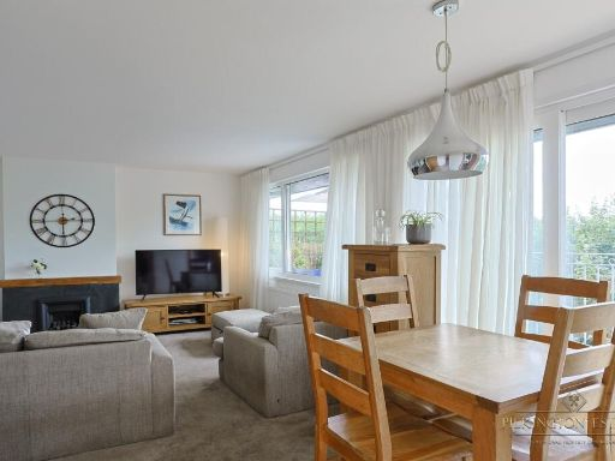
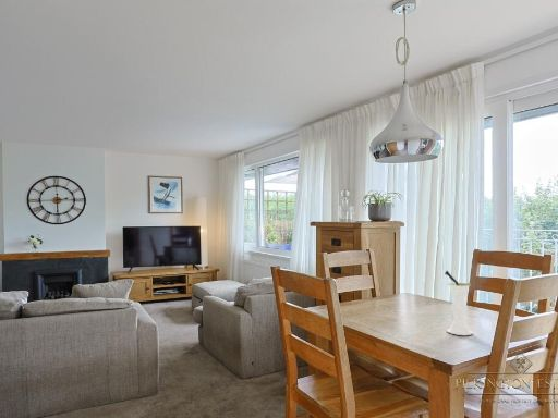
+ vase (459, 302)
